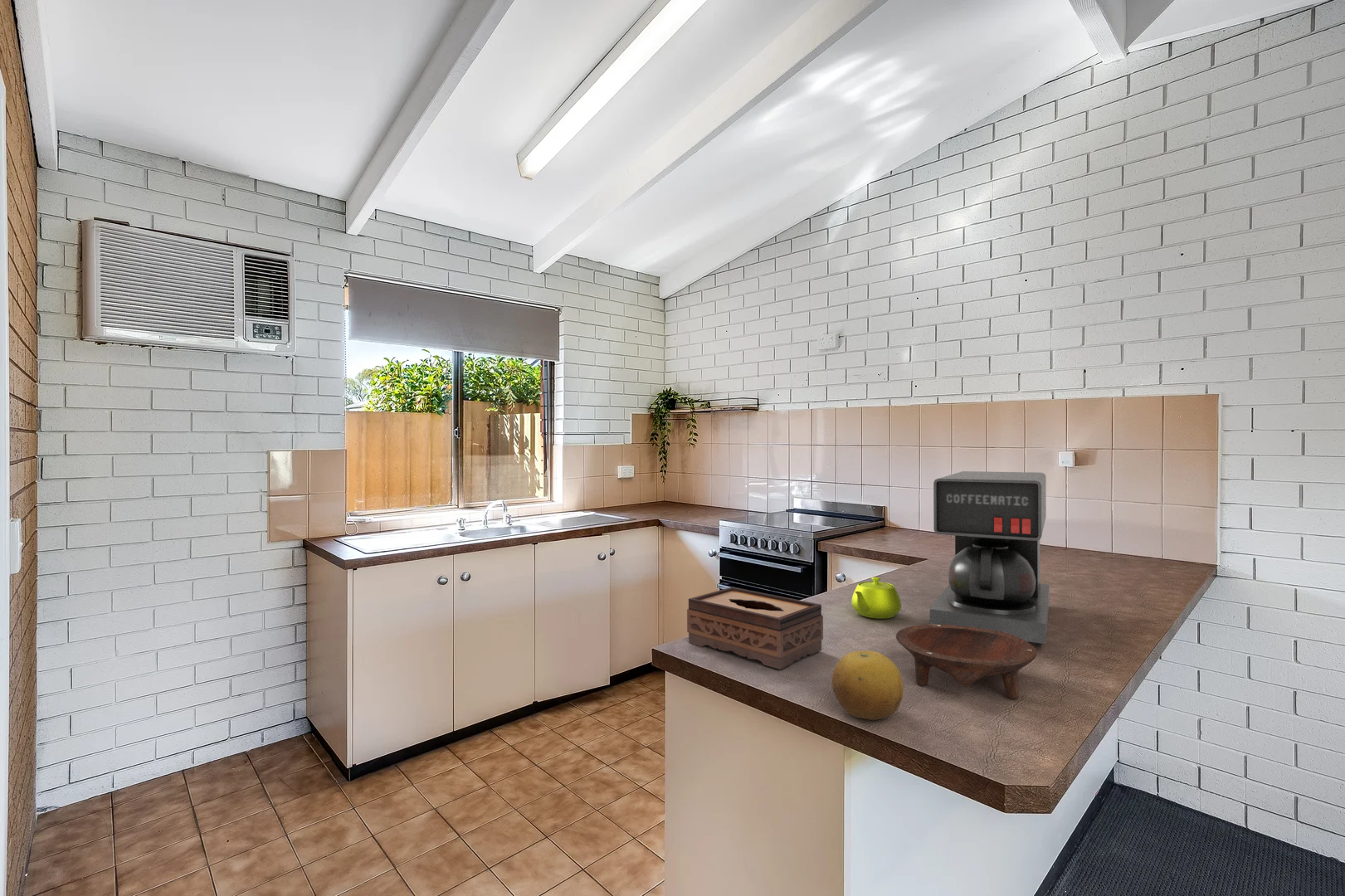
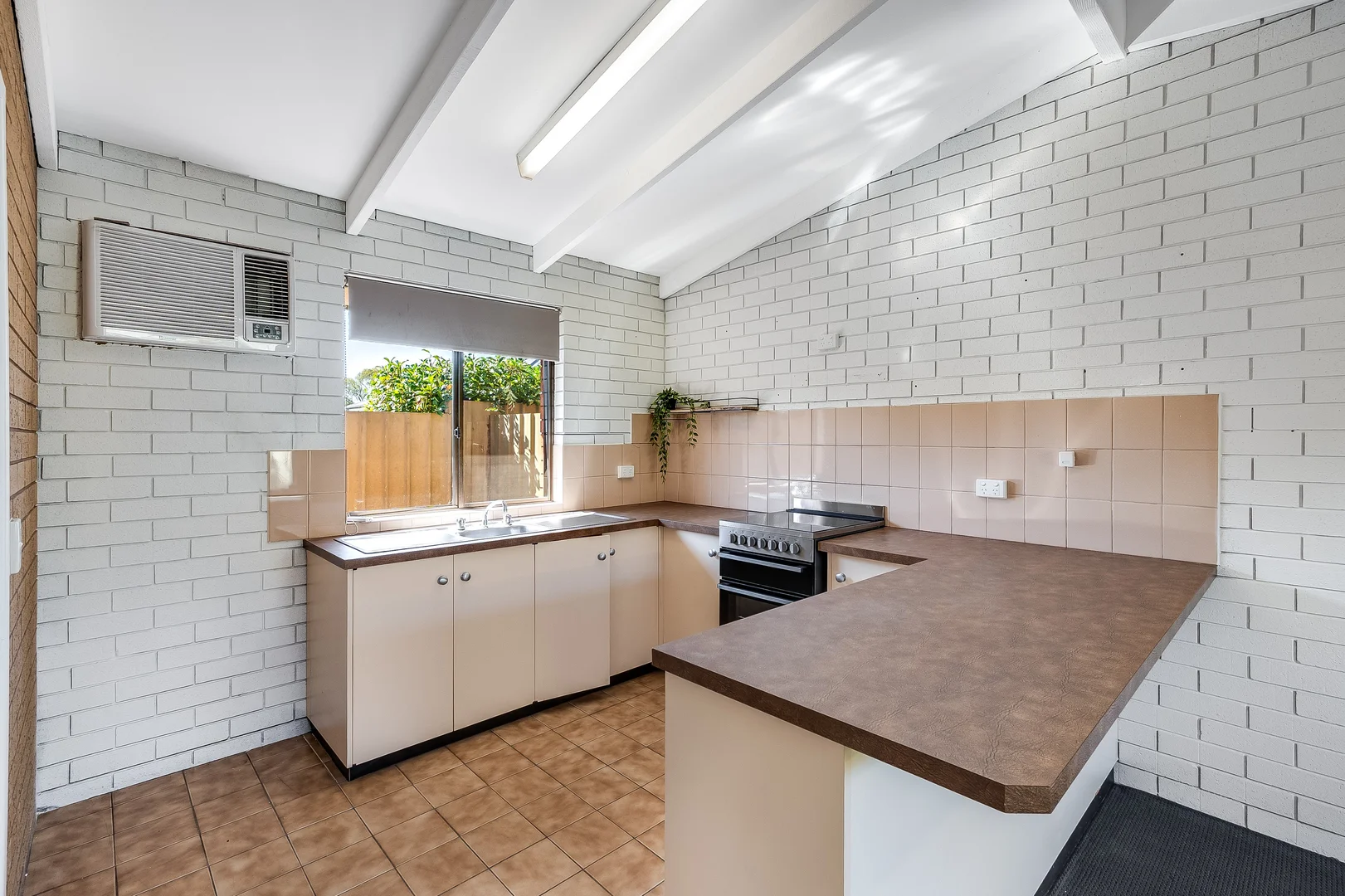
- teapot (875, 597)
- fruit (867, 684)
- tissue box (753, 624)
- coffee maker (994, 547)
- bowl (963, 658)
